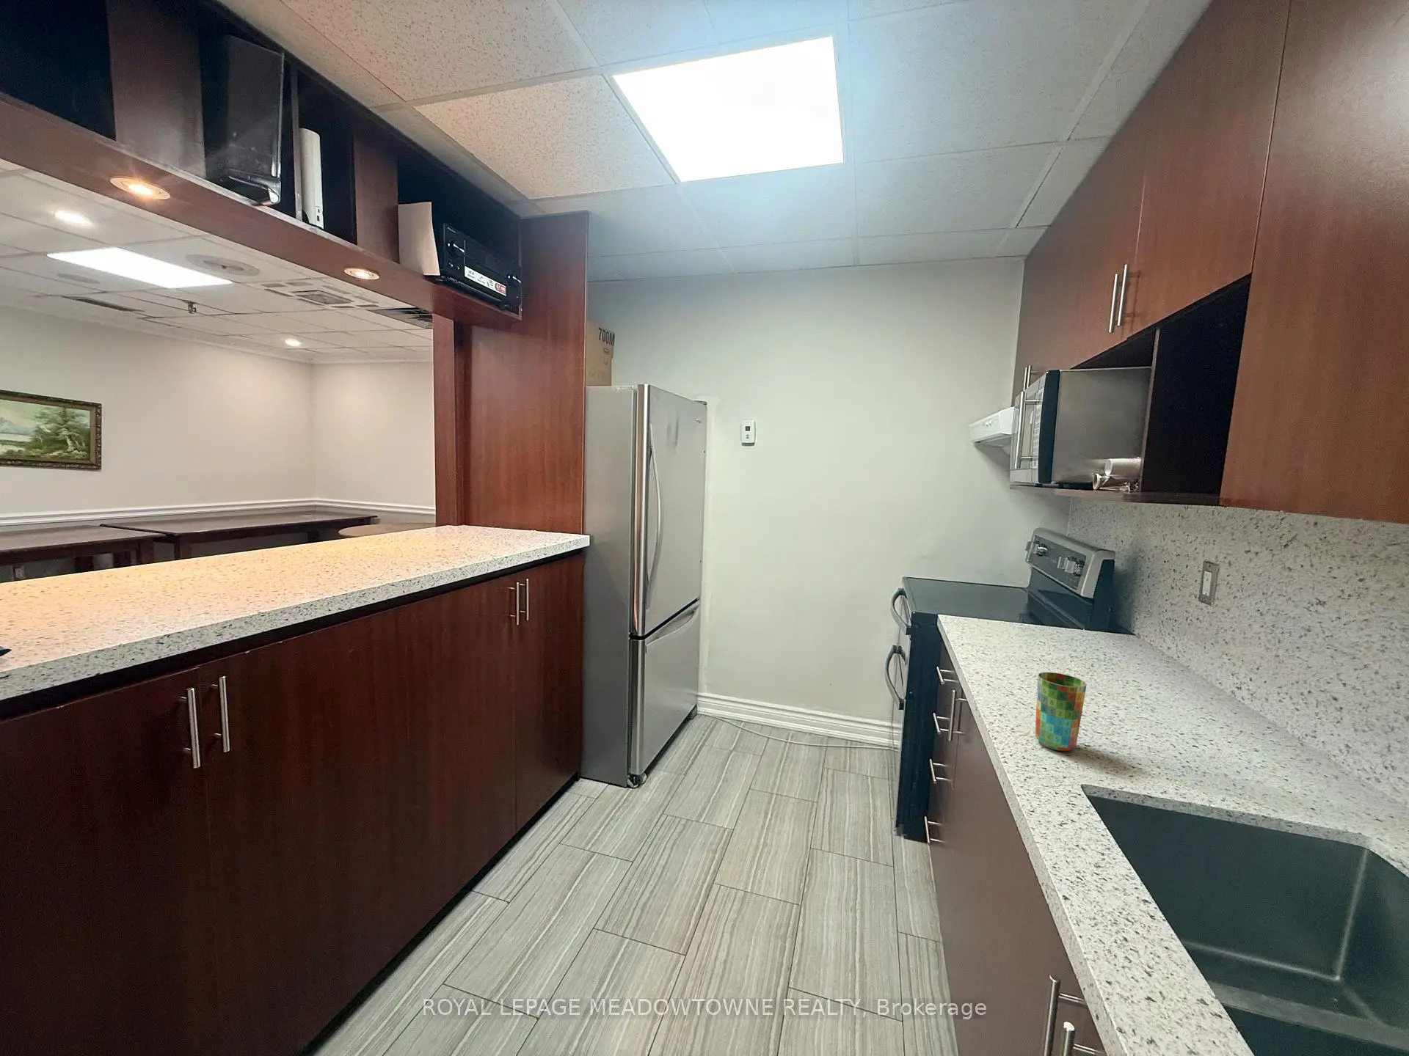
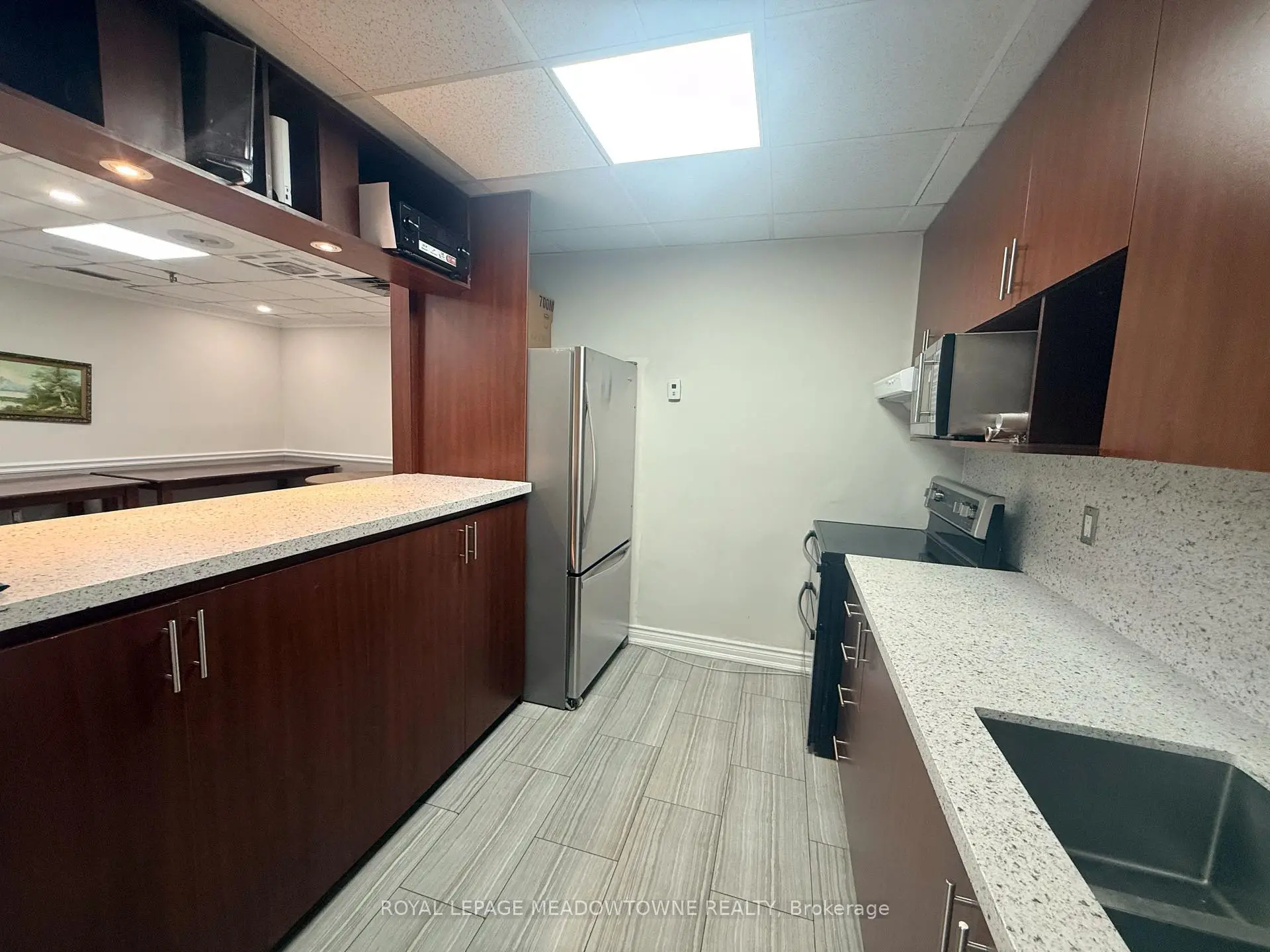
- cup (1058, 712)
